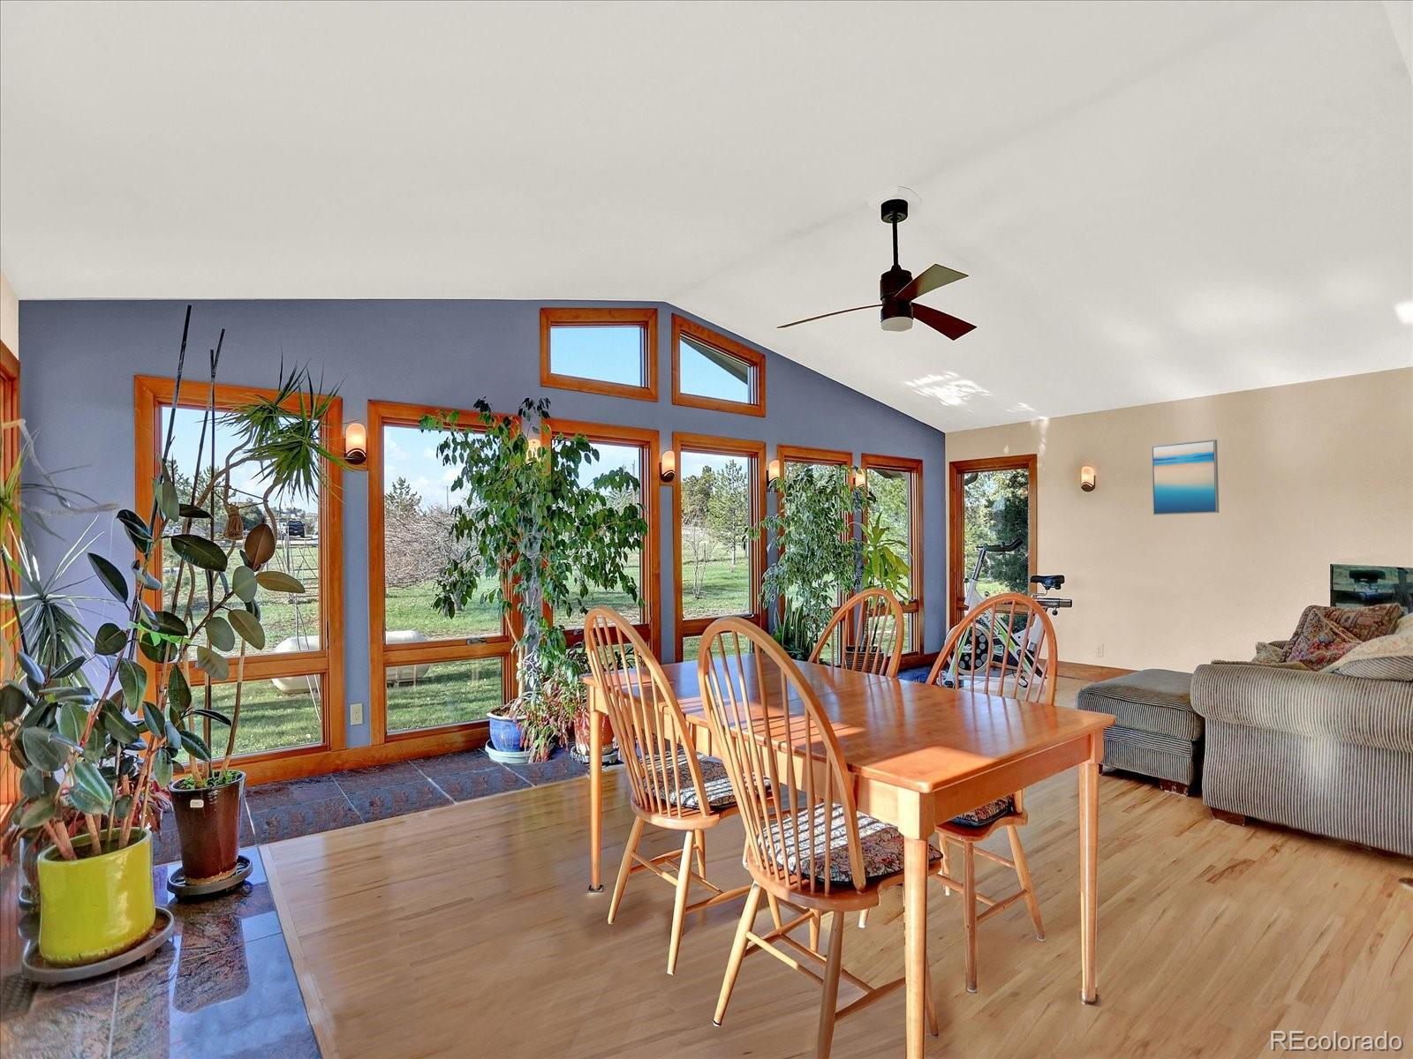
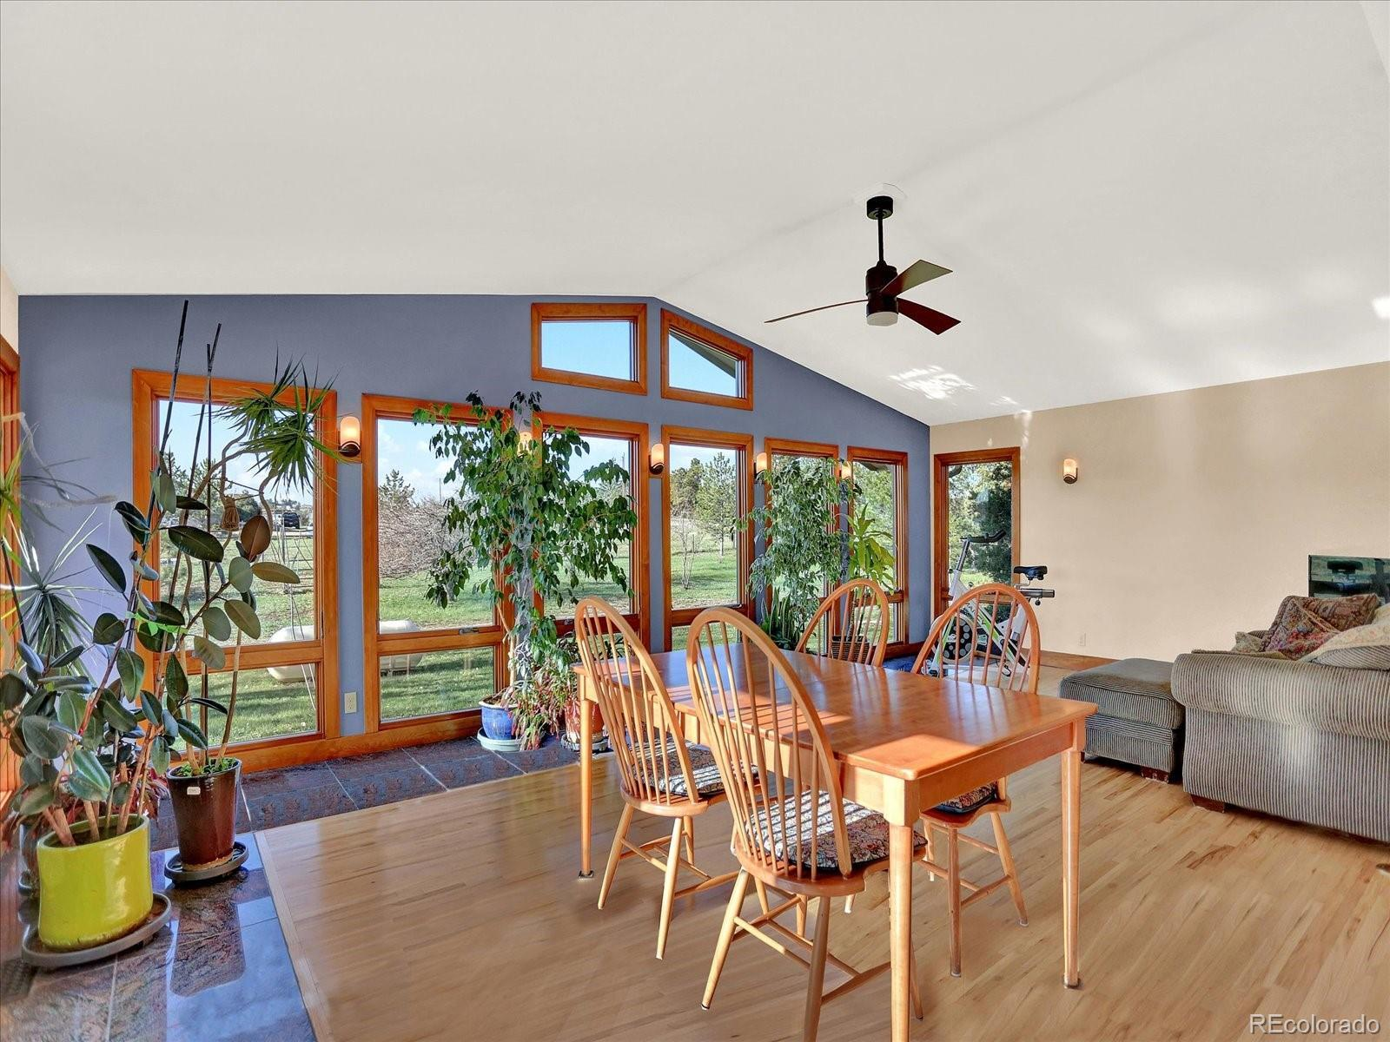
- wall art (1184, 478)
